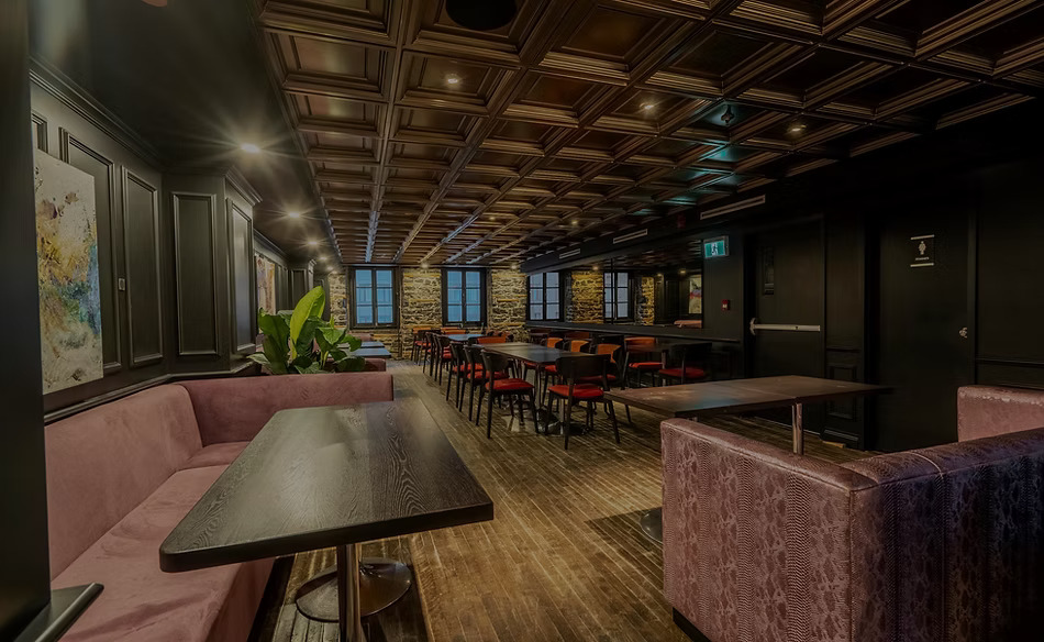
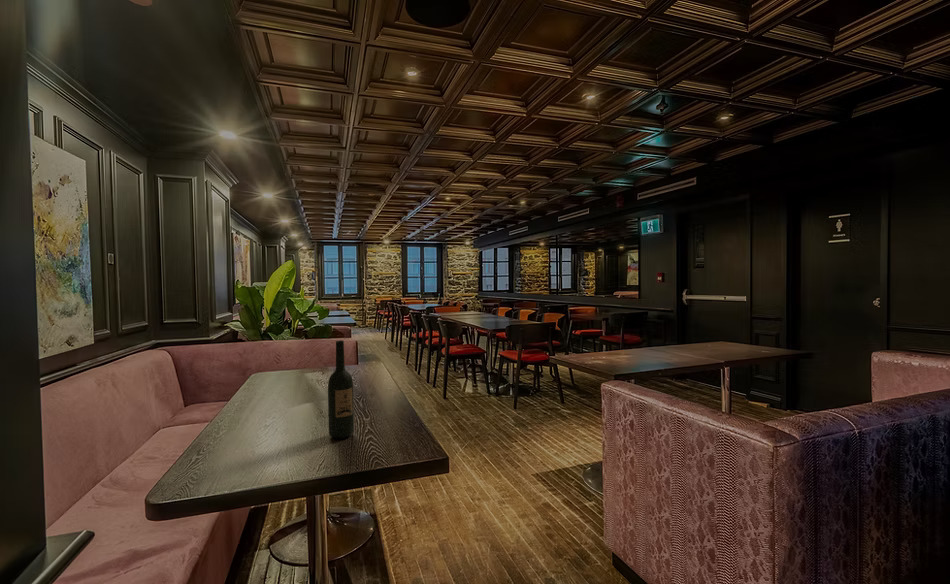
+ wine bottle (340, 388)
